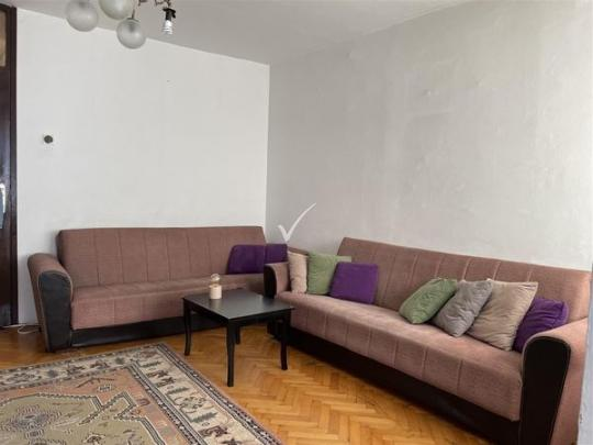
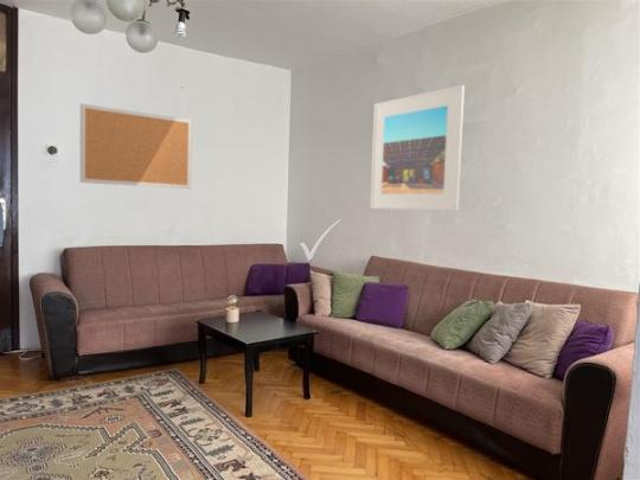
+ bulletin board (139, 149)
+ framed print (412, 153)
